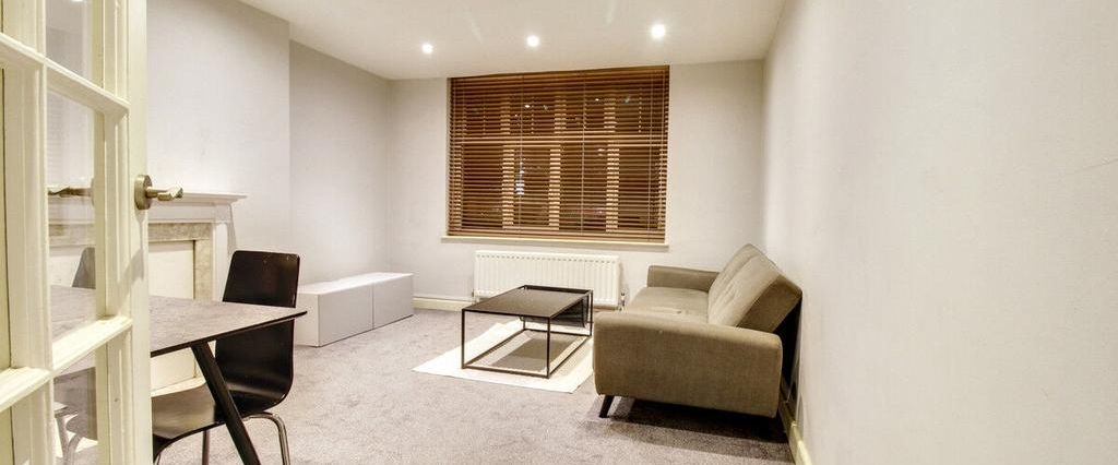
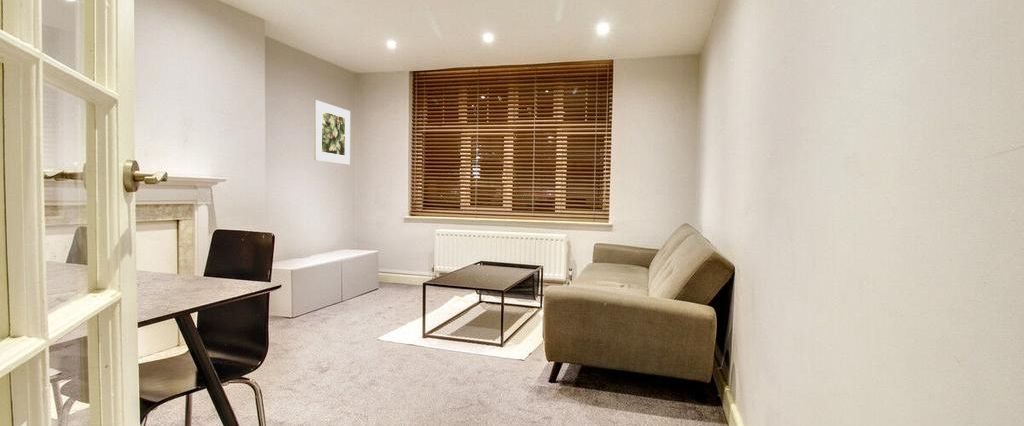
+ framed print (333, 134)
